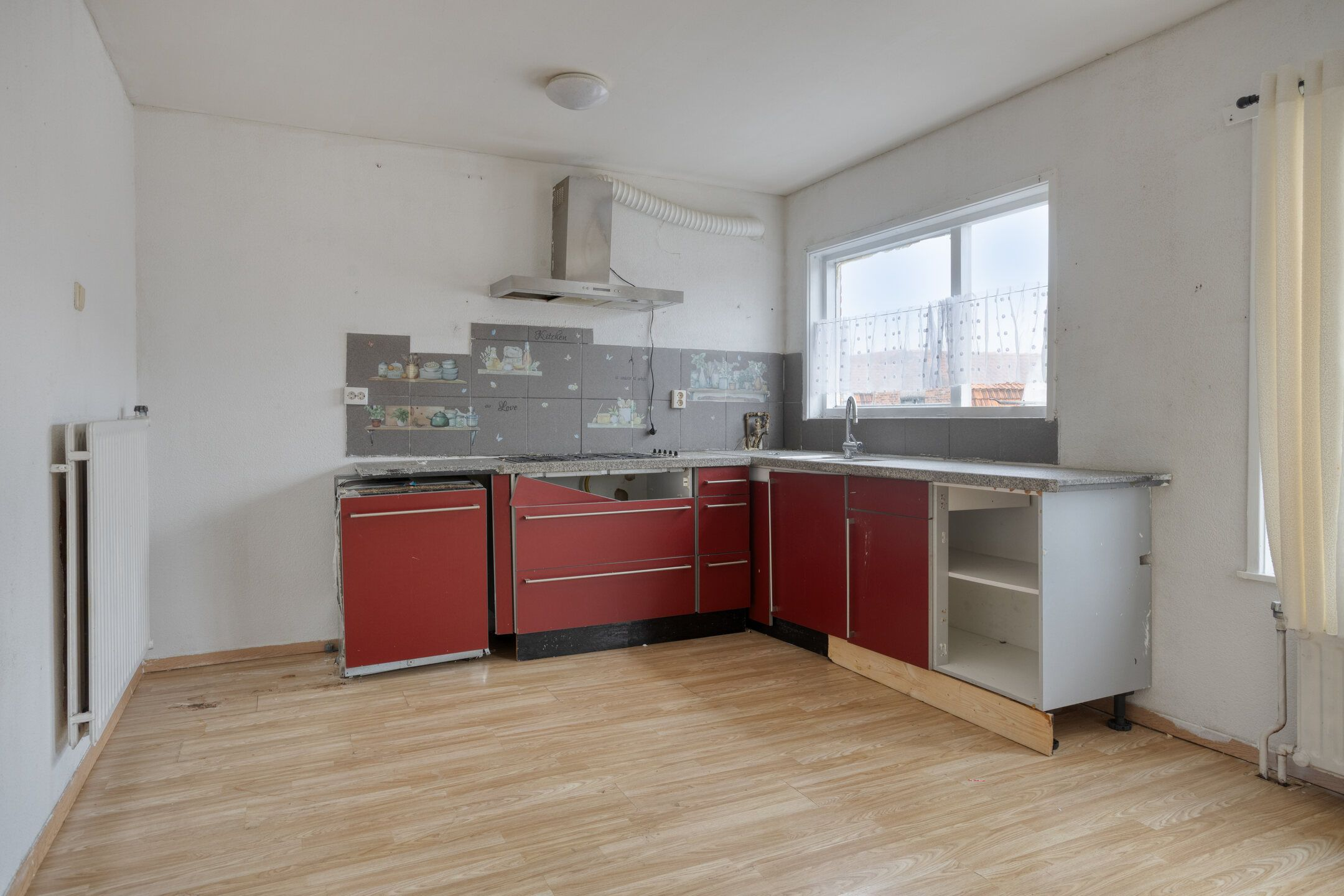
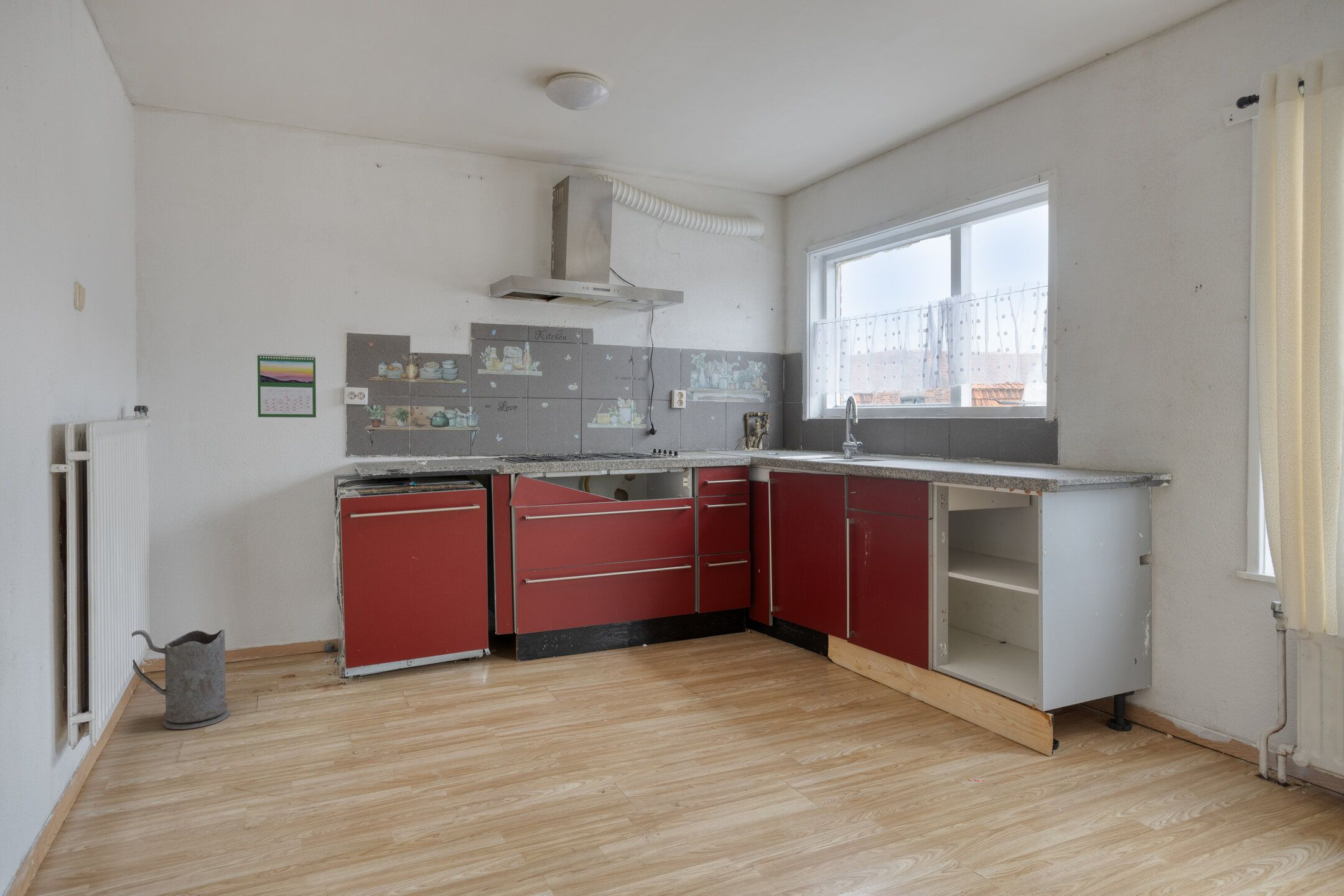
+ calendar (287, 385)
+ jug (178, 674)
